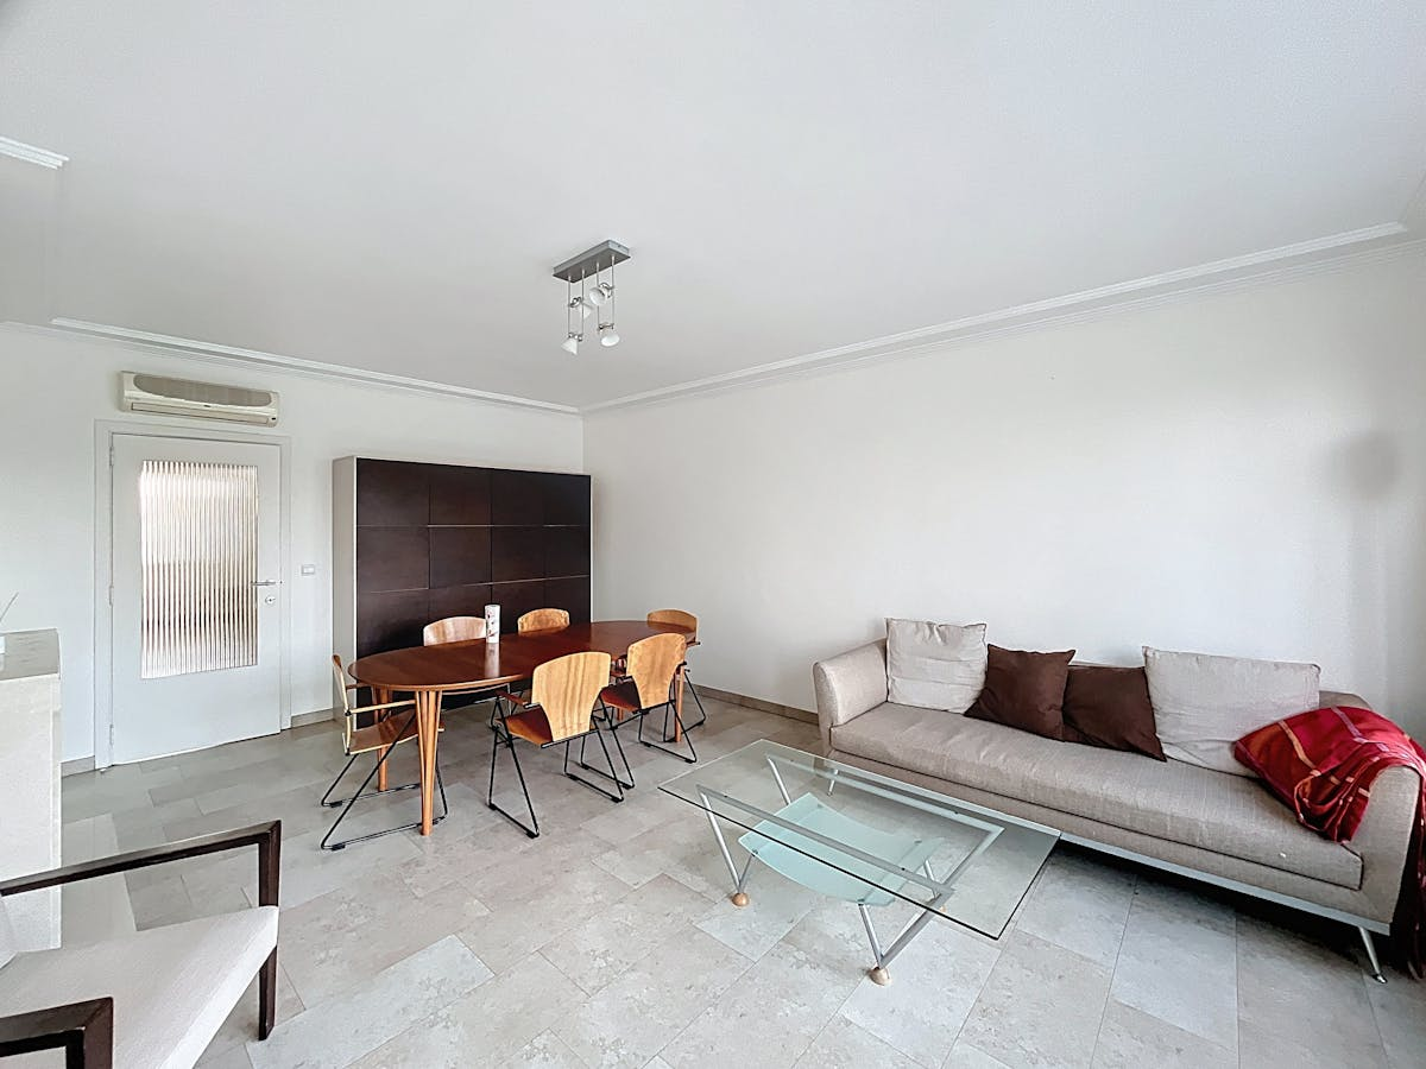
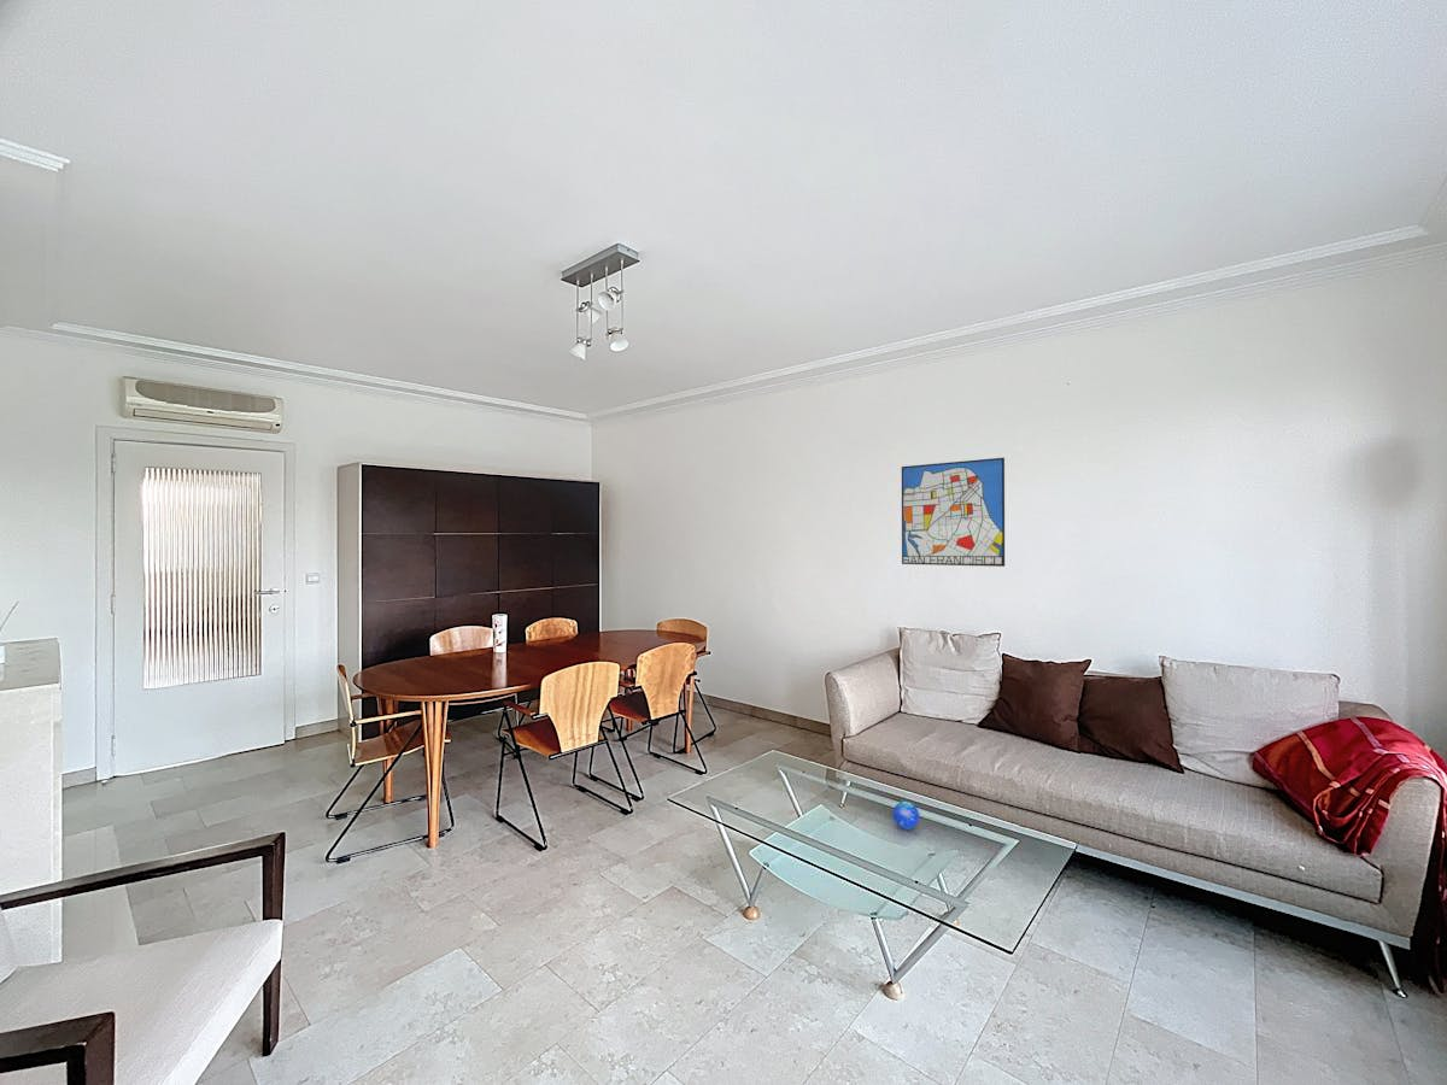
+ decorative orb (906, 815)
+ wall art (950, 514)
